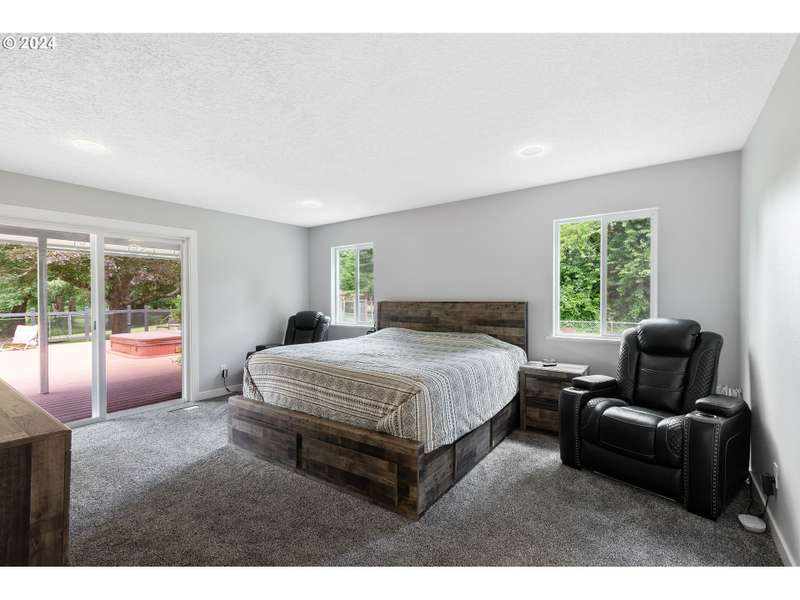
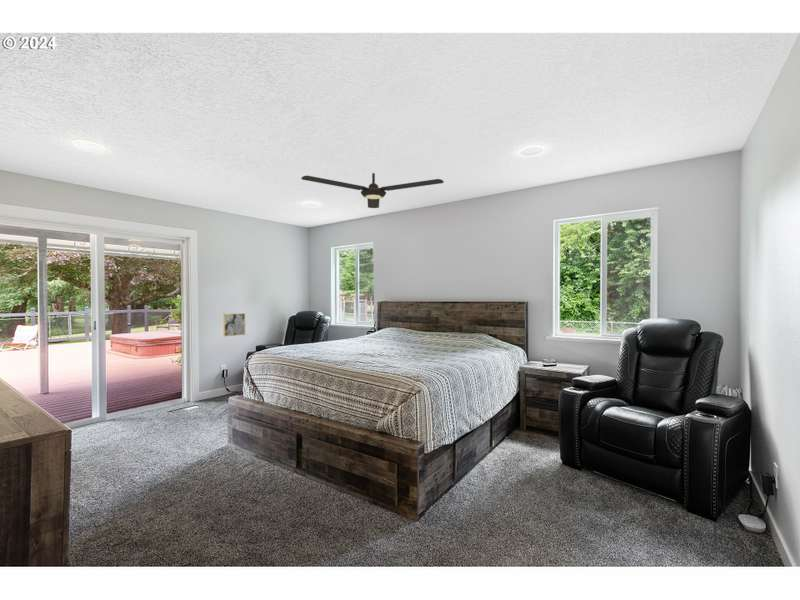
+ ceiling fan (373, 190)
+ wall art (234, 324)
